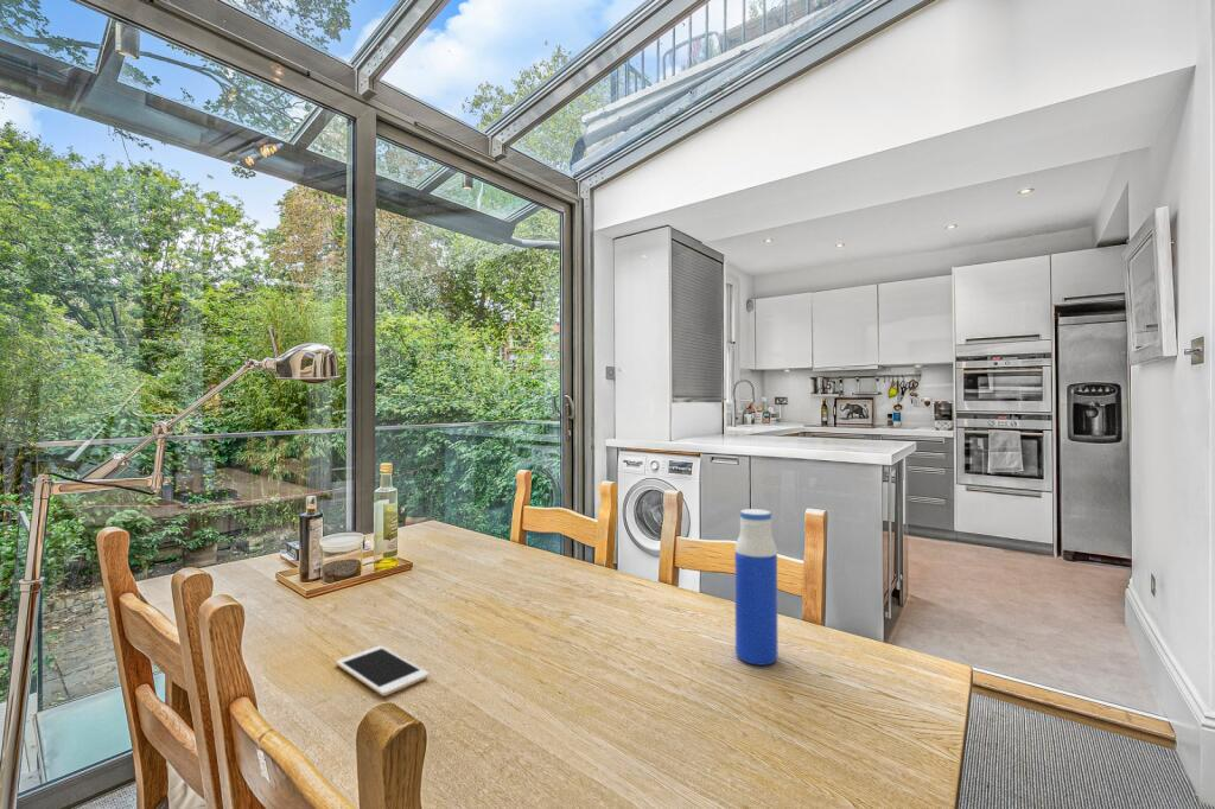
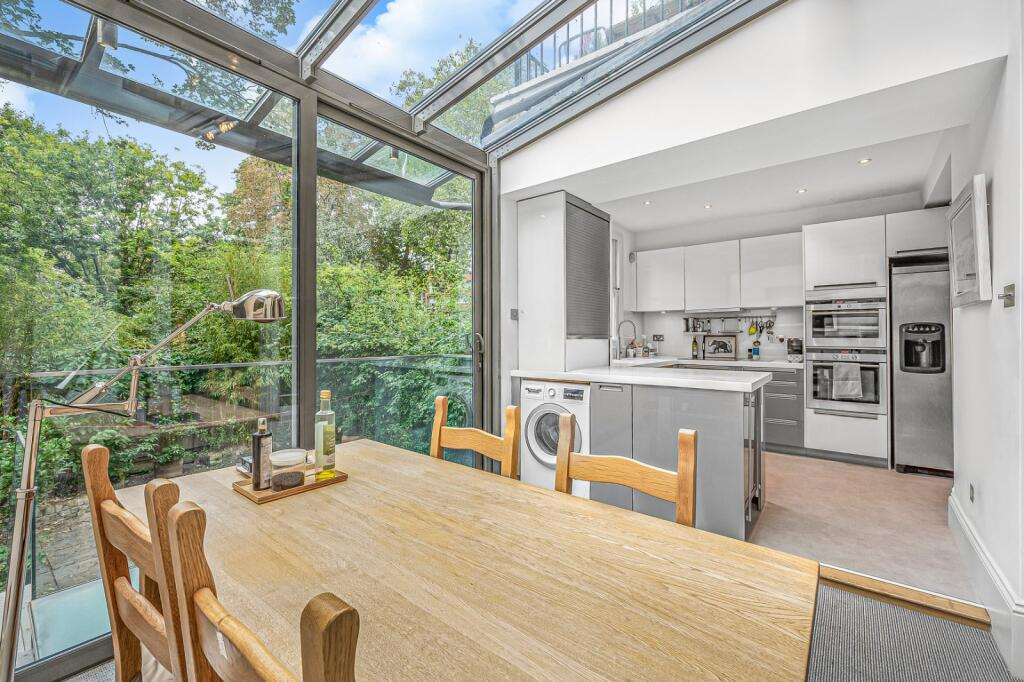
- cell phone (381, 668)
- water bottle (756, 584)
